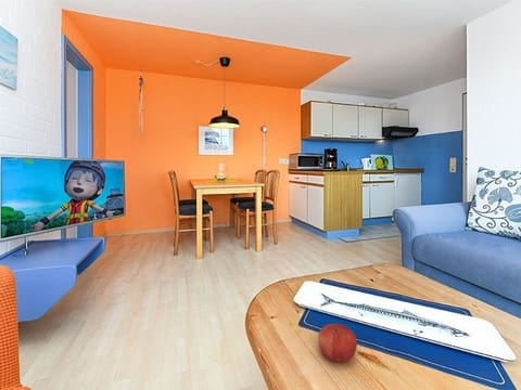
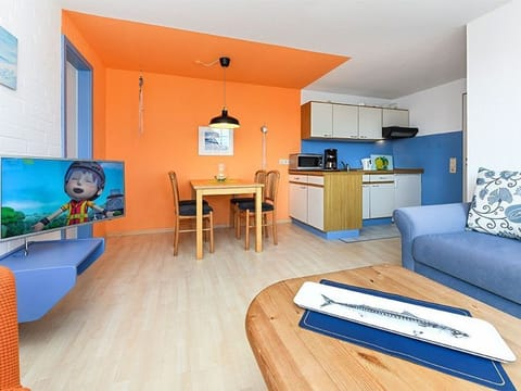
- fruit (336, 340)
